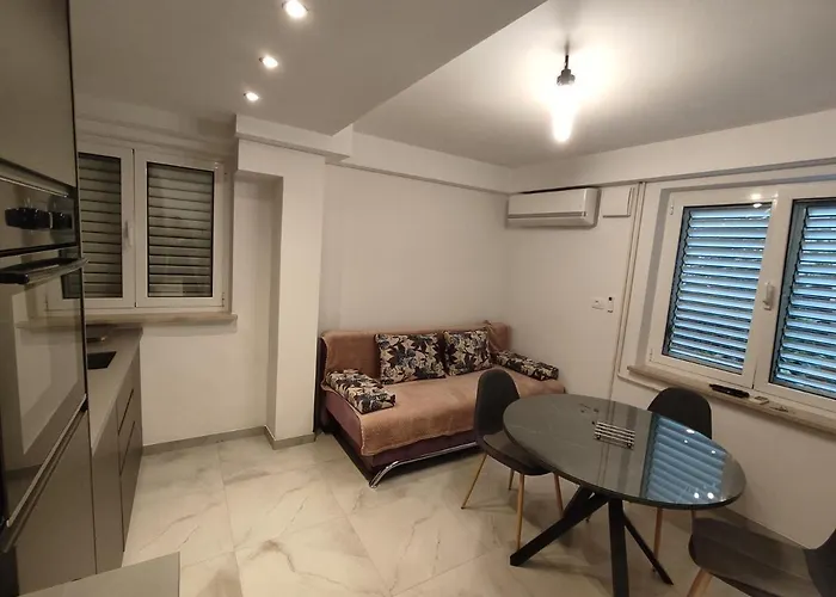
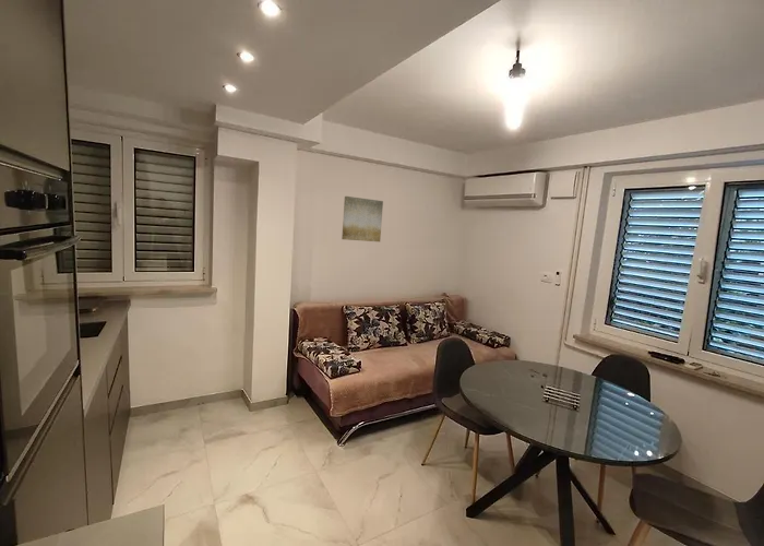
+ wall art (362, 219)
